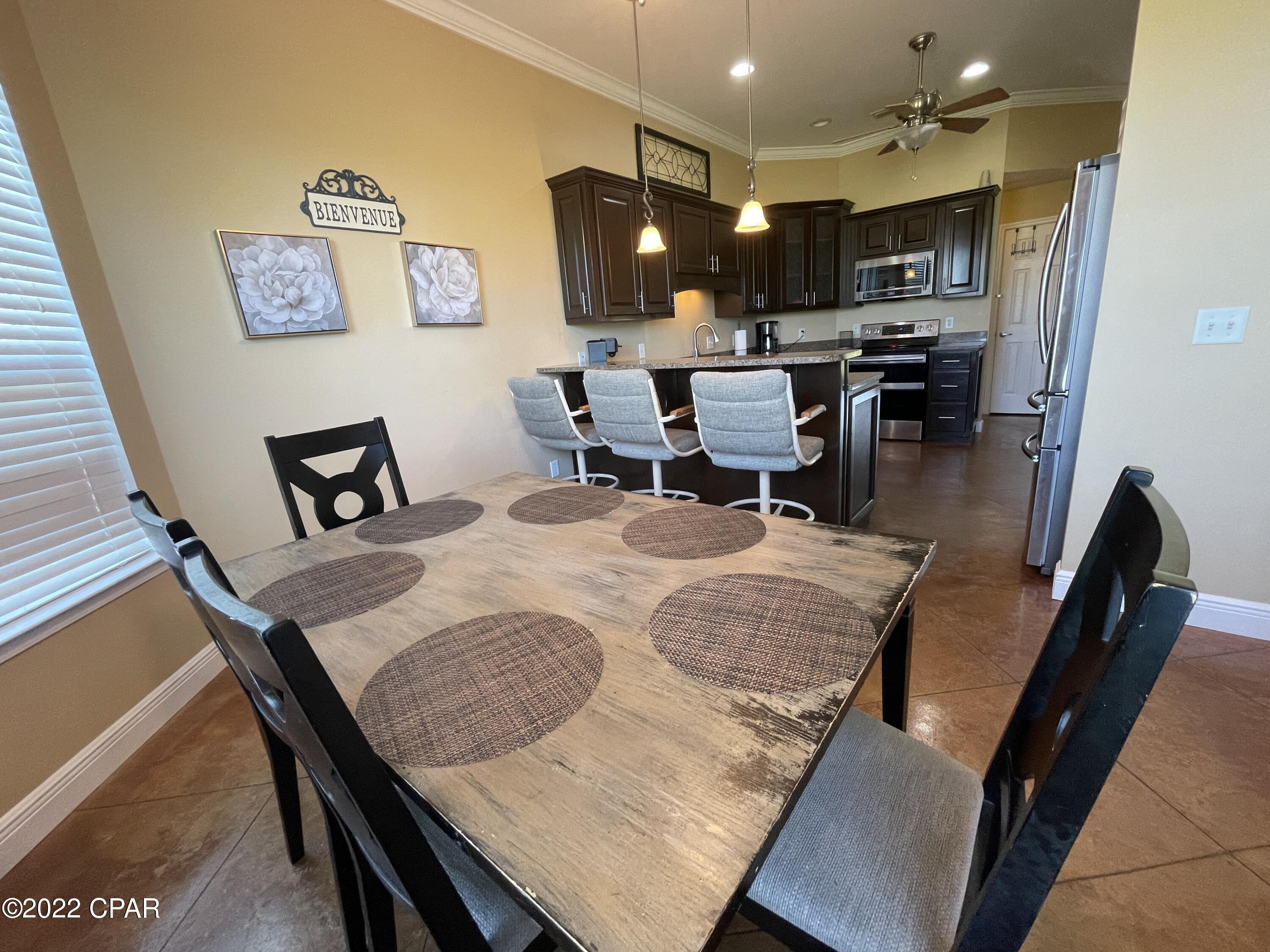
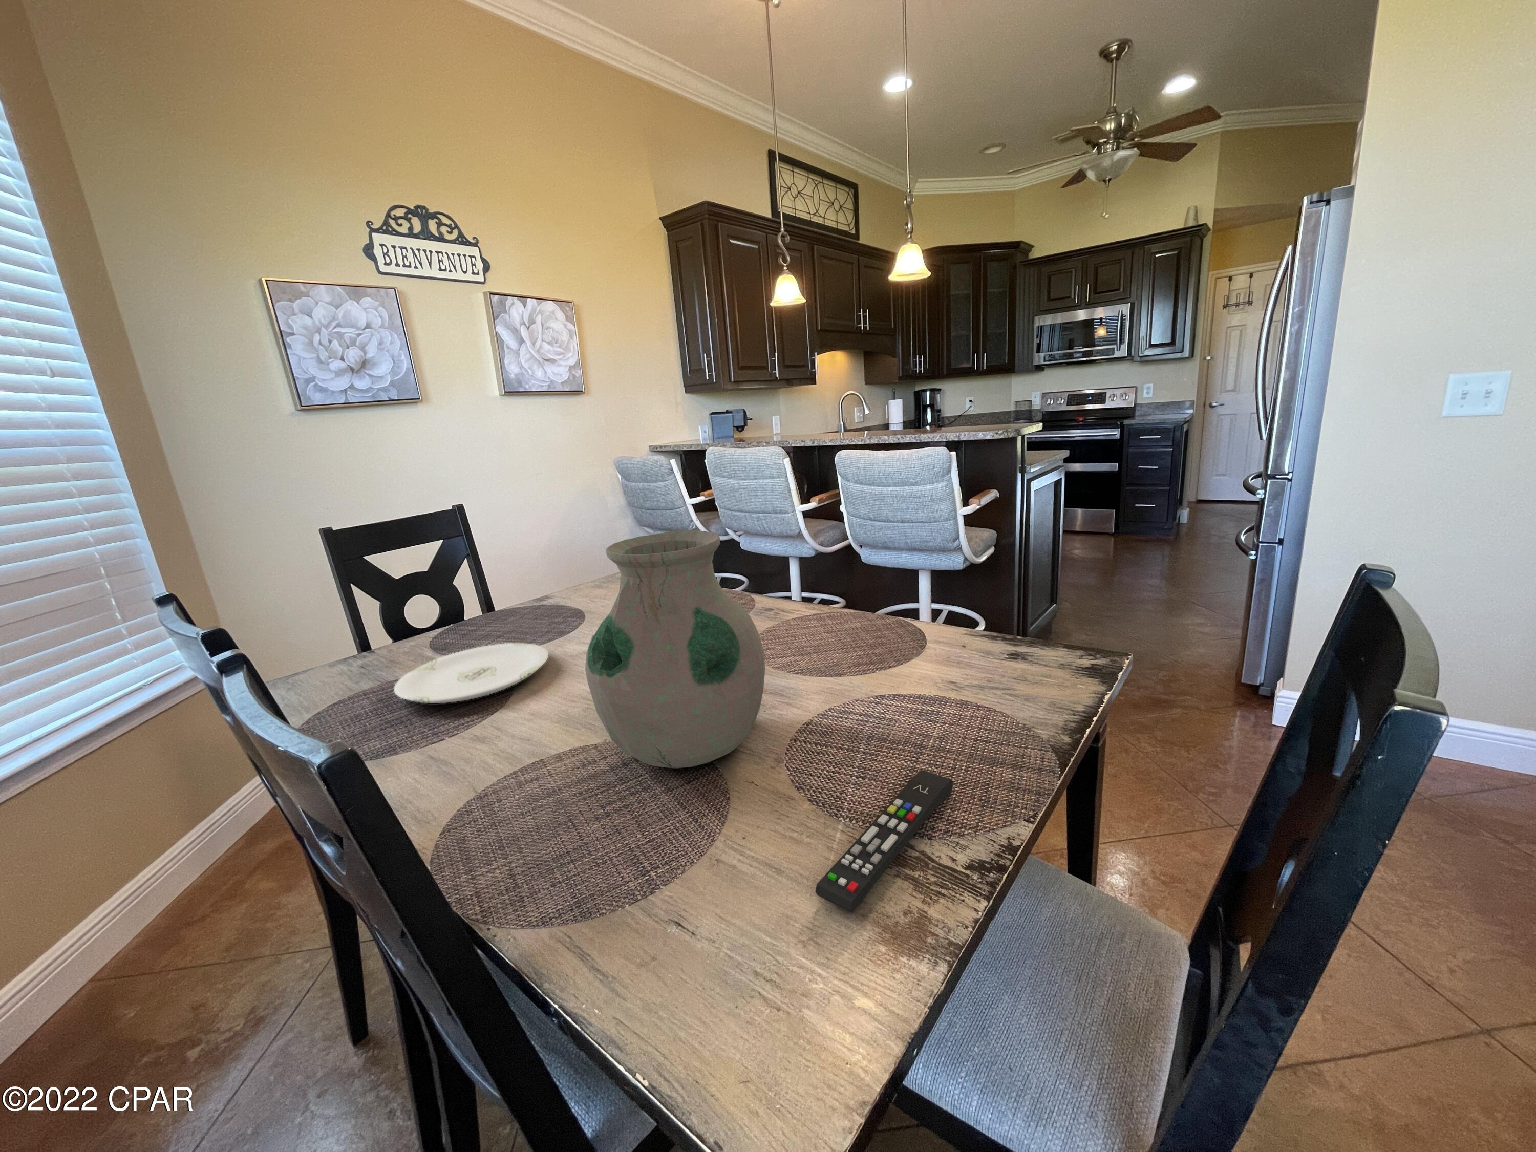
+ vase (676, 649)
+ plate (475, 673)
+ remote control (891, 830)
